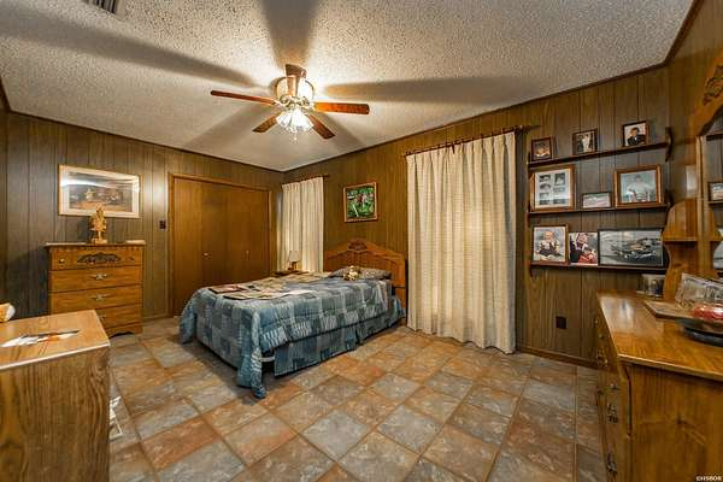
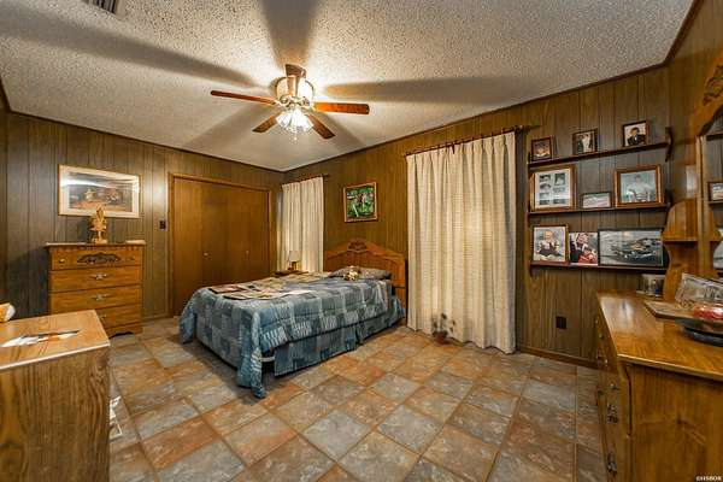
+ potted plant (441, 327)
